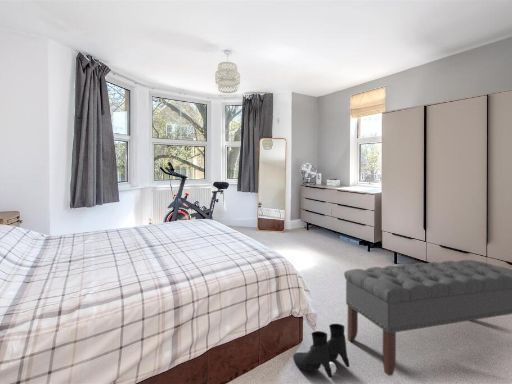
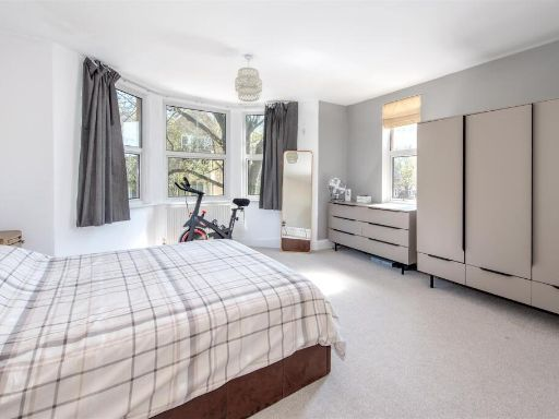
- bench (434, 306)
- boots (320, 344)
